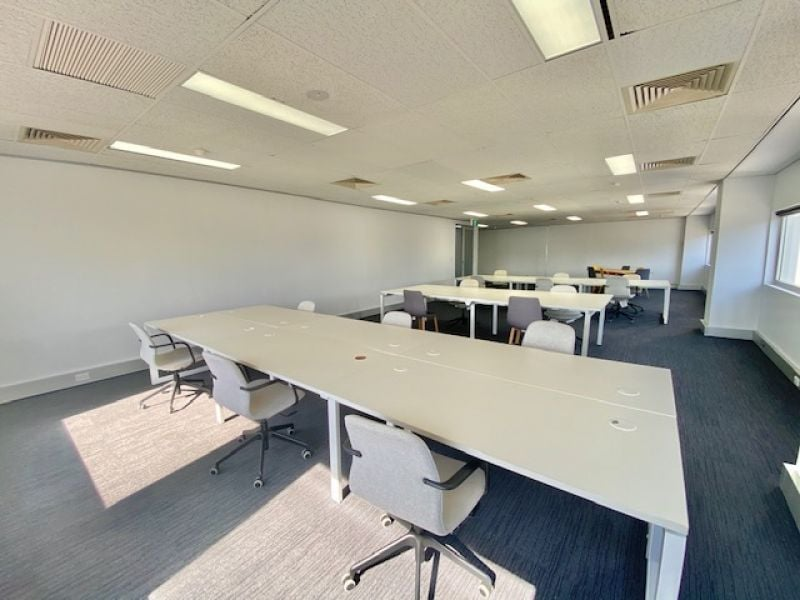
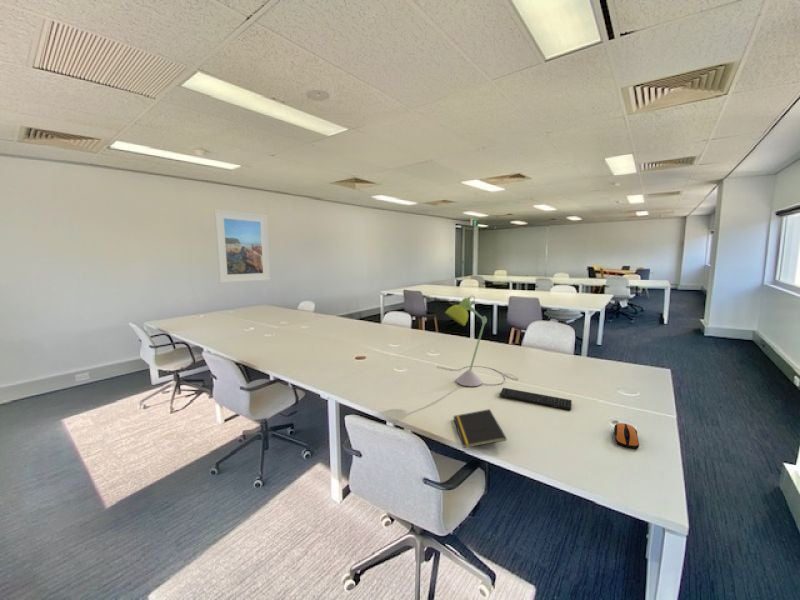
+ computer mouse (626, 433)
+ notepad (477, 427)
+ keyboard (534, 398)
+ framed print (244, 247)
+ desk lamp (464, 325)
